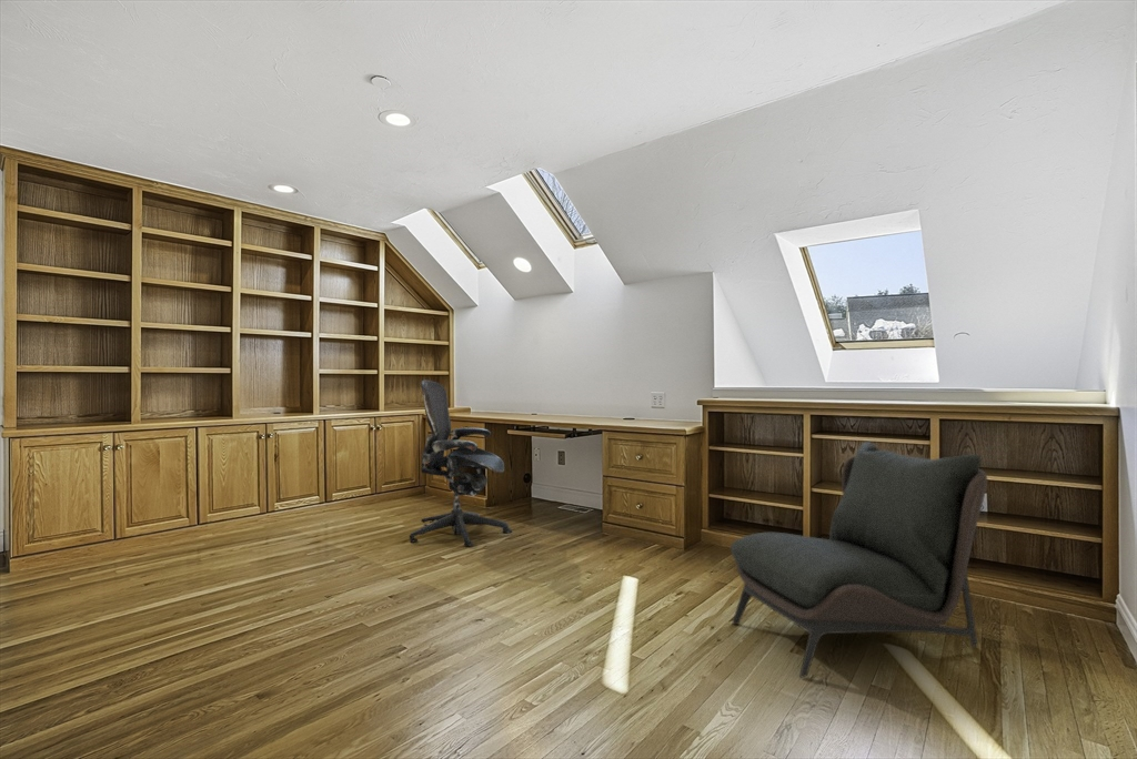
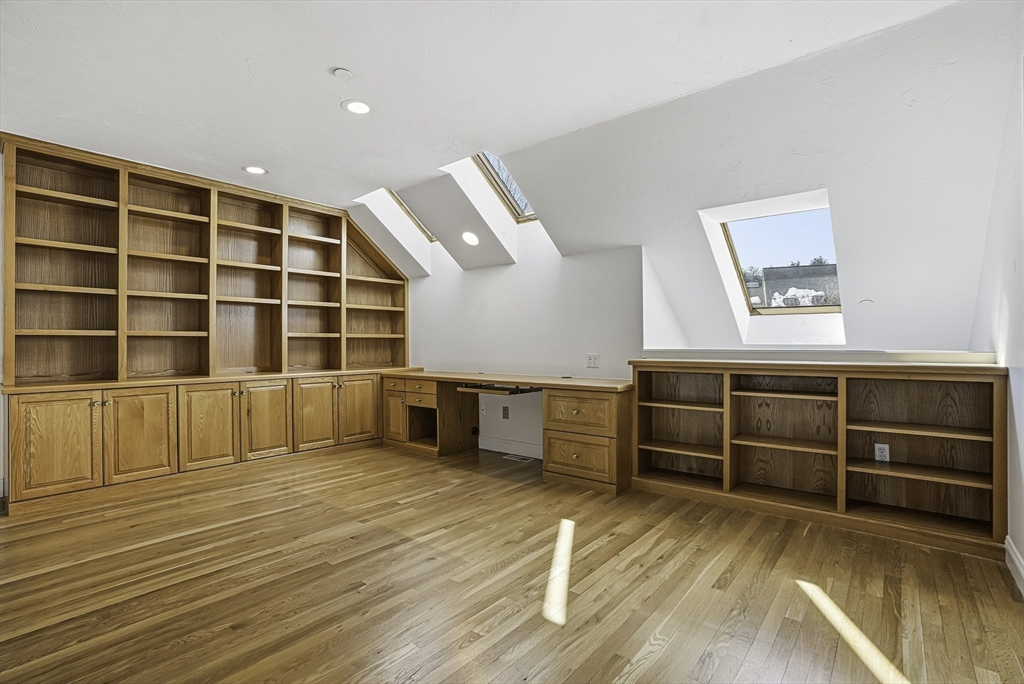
- armless chair (854, 543)
- office chair (457, 456)
